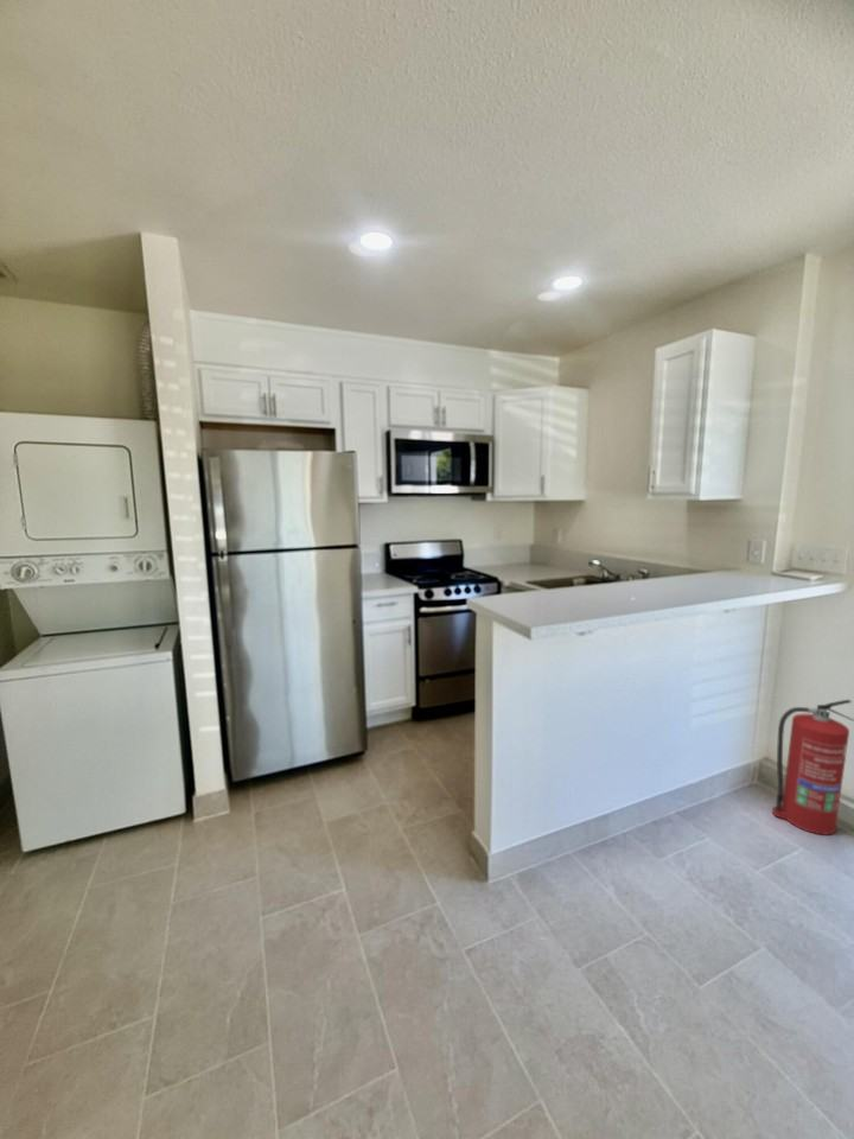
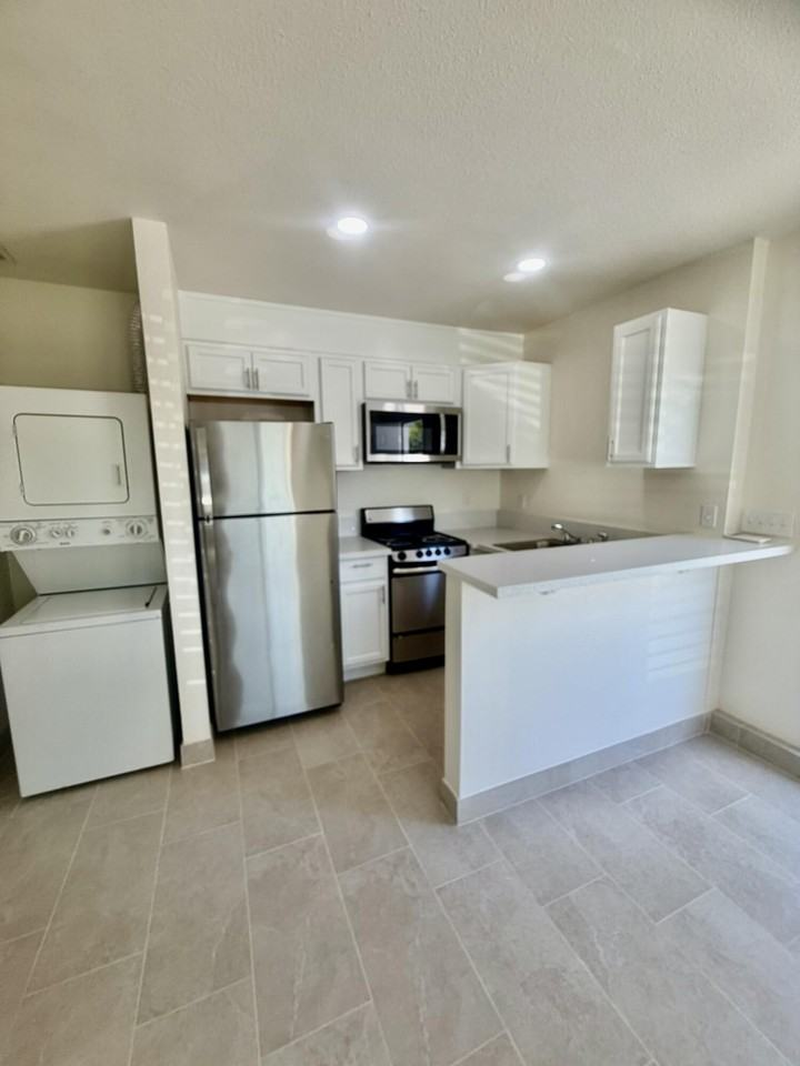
- fire extinguisher (811, 759)
